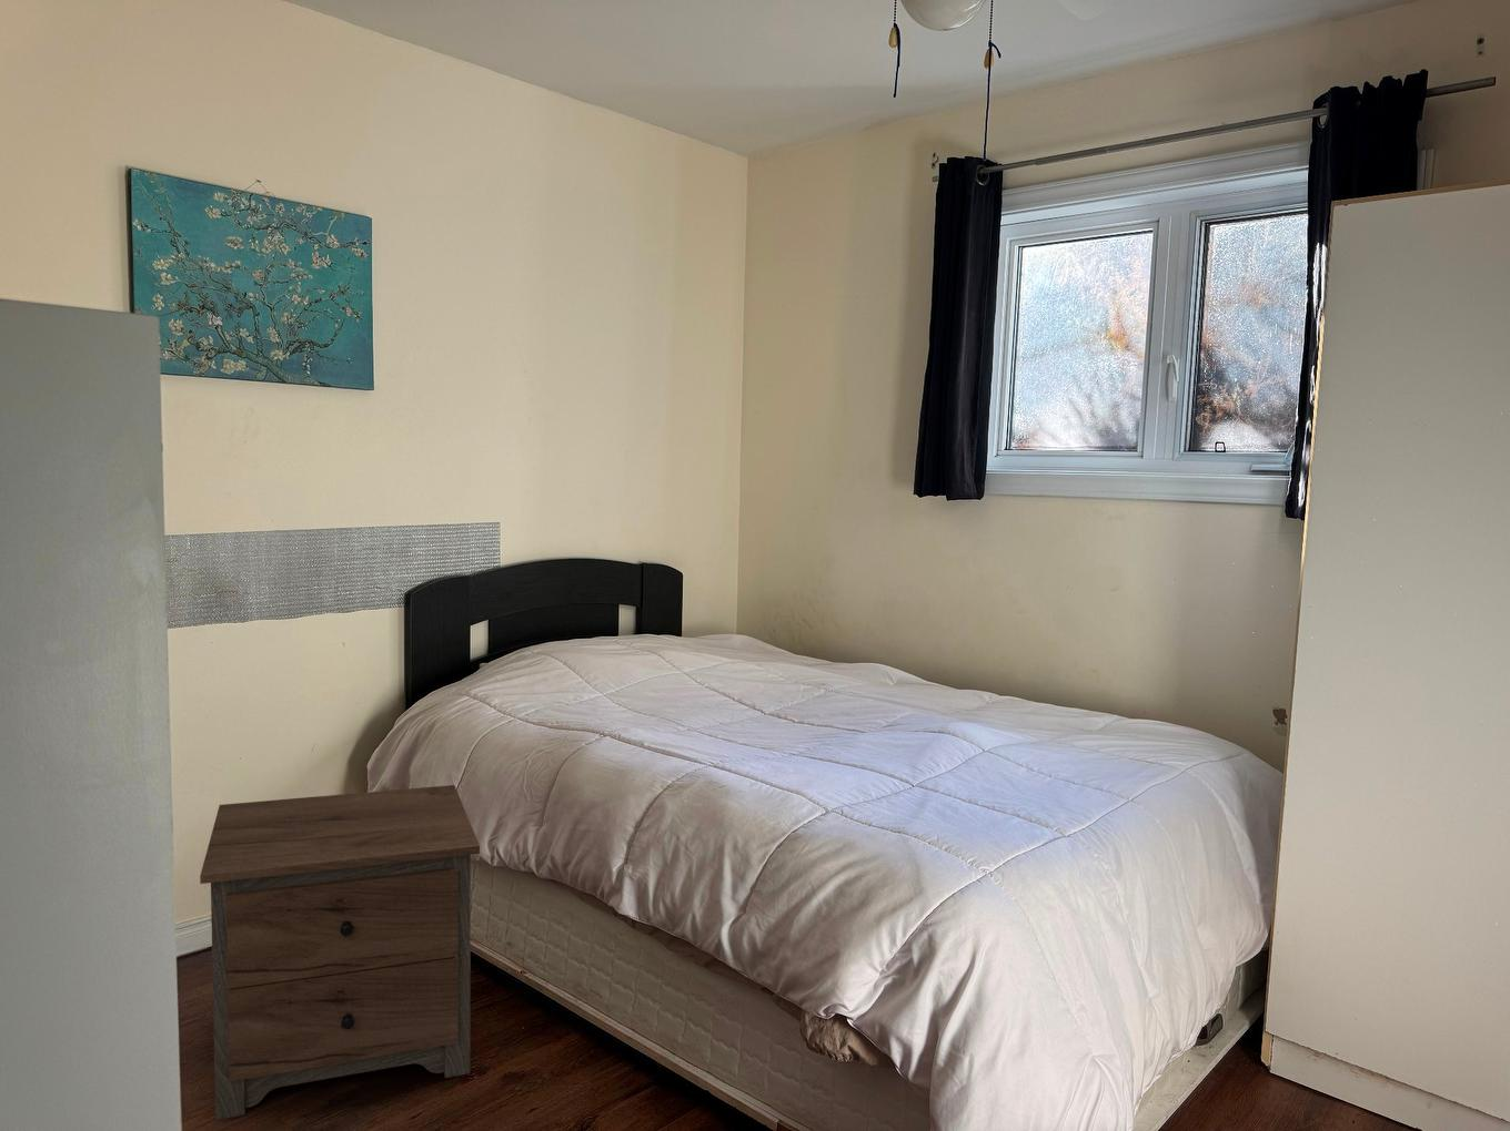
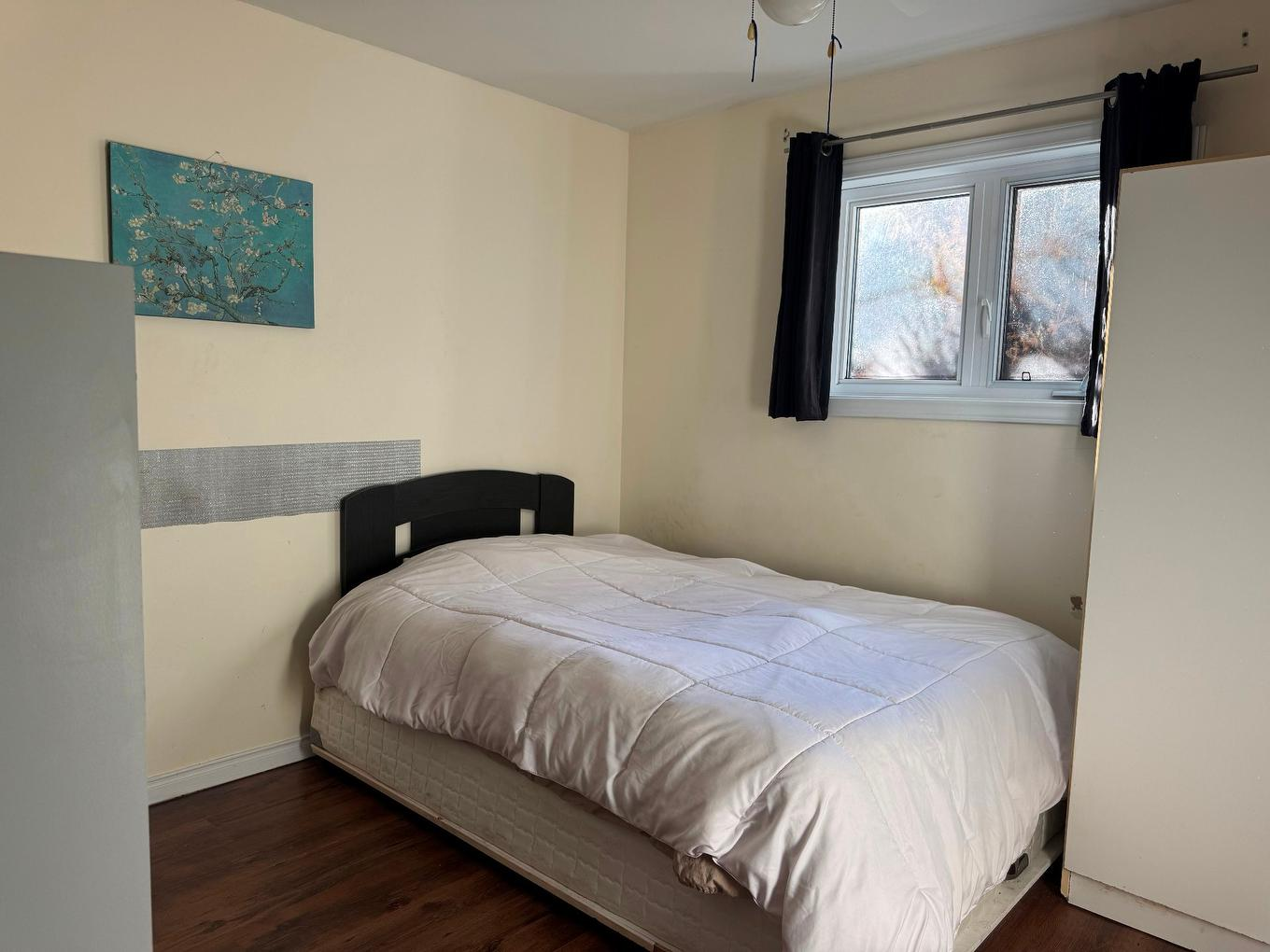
- nightstand (344, 940)
